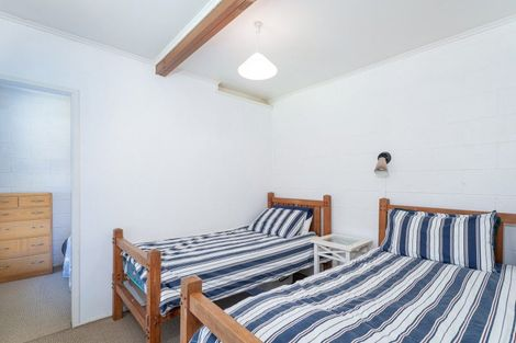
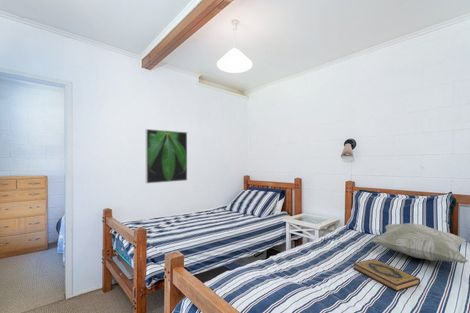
+ decorative pillow (418, 240)
+ hardback book (384, 273)
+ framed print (167, 156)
